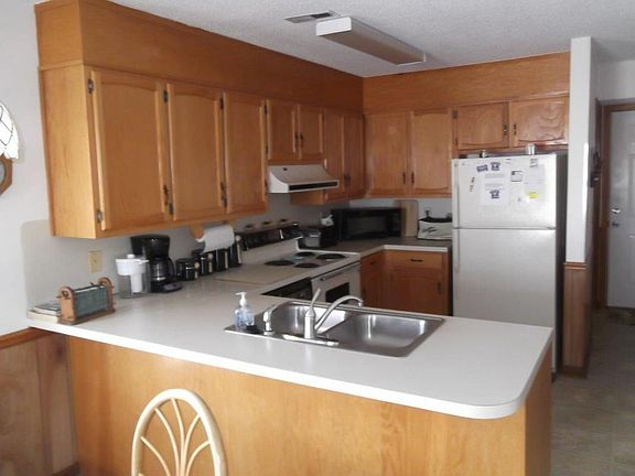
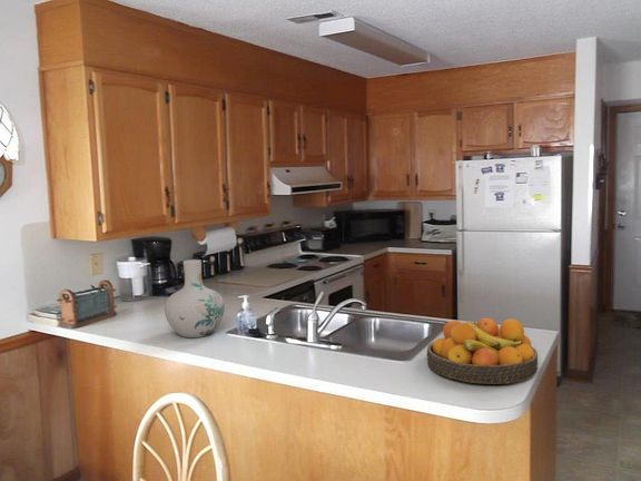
+ vase (194, 297)
+ fruit bowl (481, 342)
